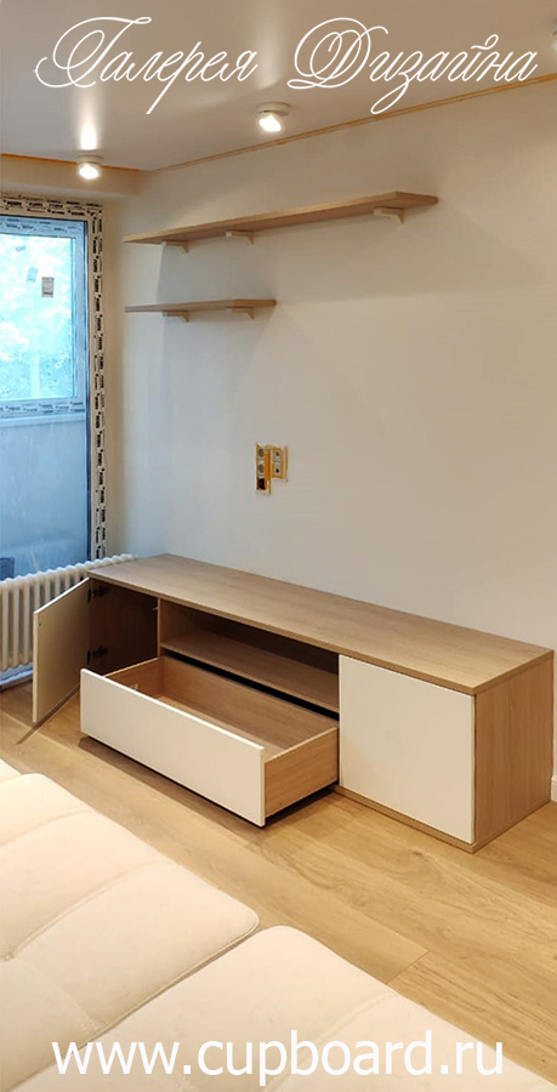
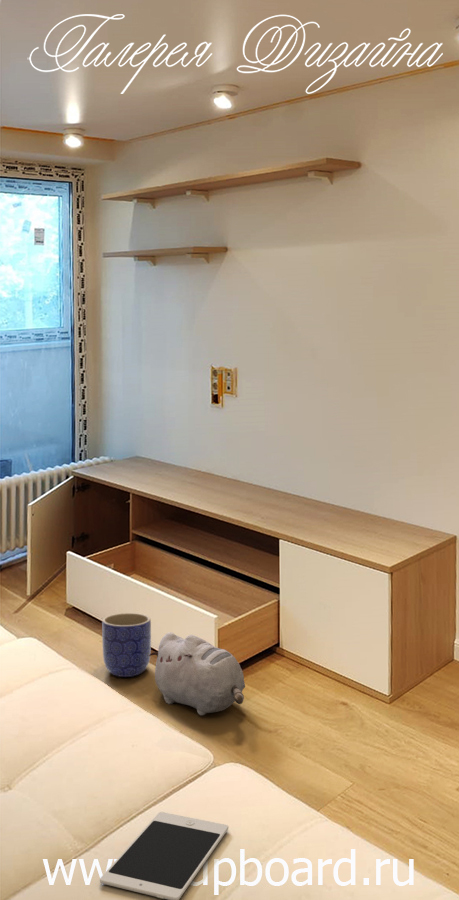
+ tablet (167, 852)
+ plush toy (205, 672)
+ planter (126, 645)
